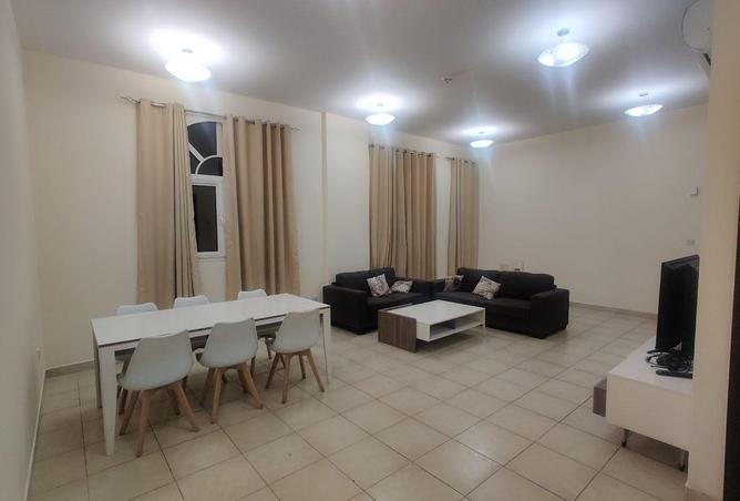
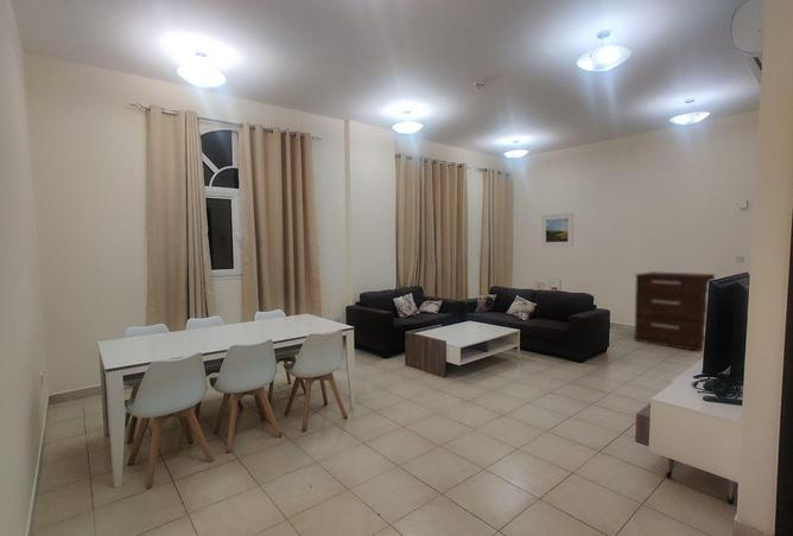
+ dresser (673, 308)
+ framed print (557, 230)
